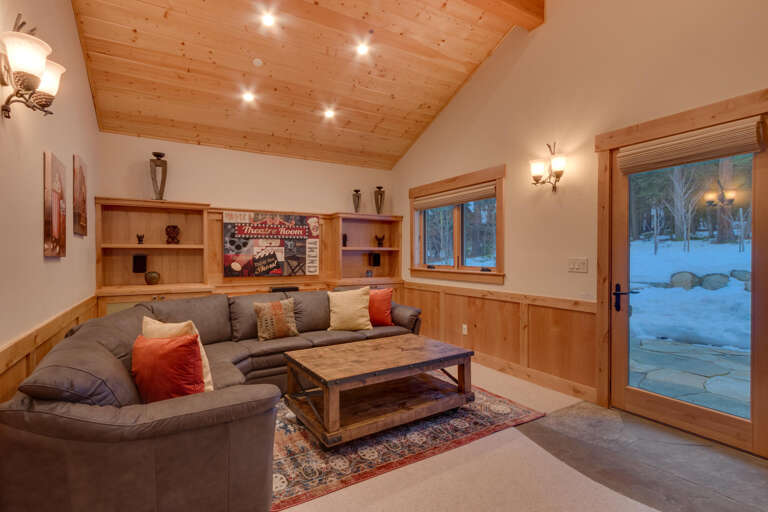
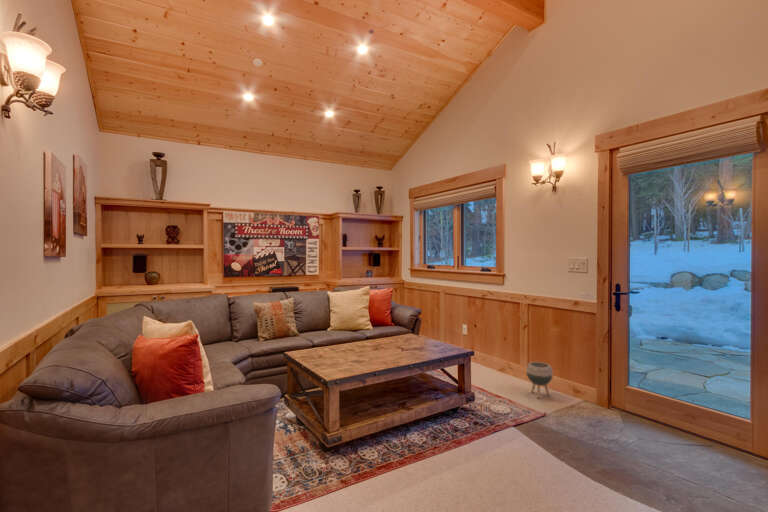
+ planter (539, 380)
